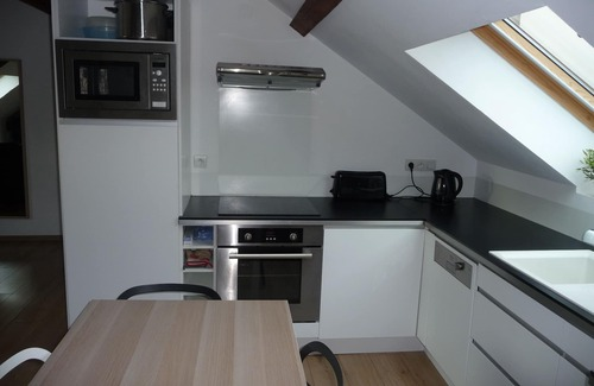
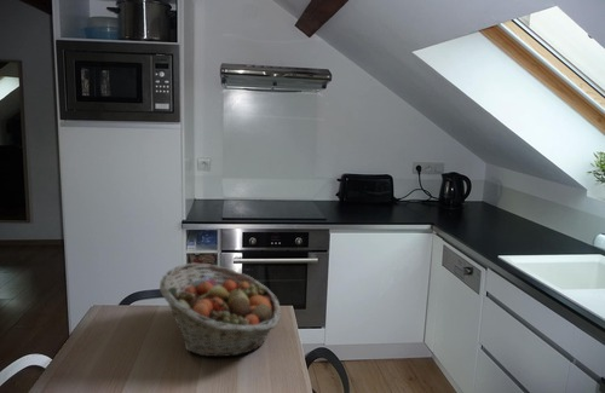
+ fruit basket (221, 305)
